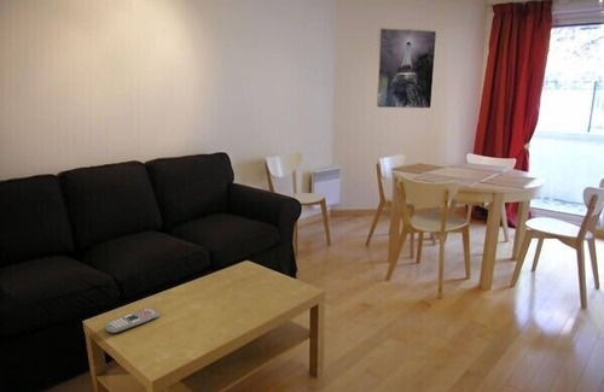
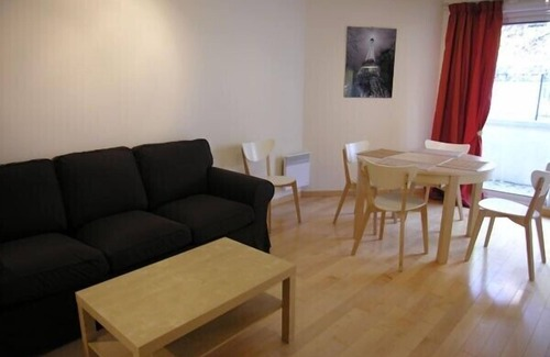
- remote control (132, 320)
